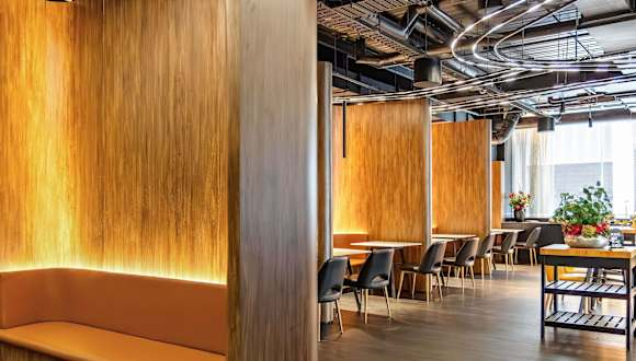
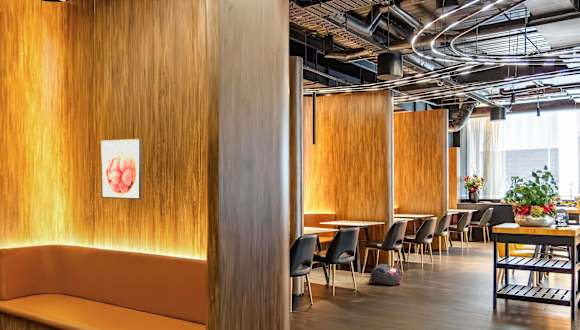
+ backpack (387, 273)
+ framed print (120, 169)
